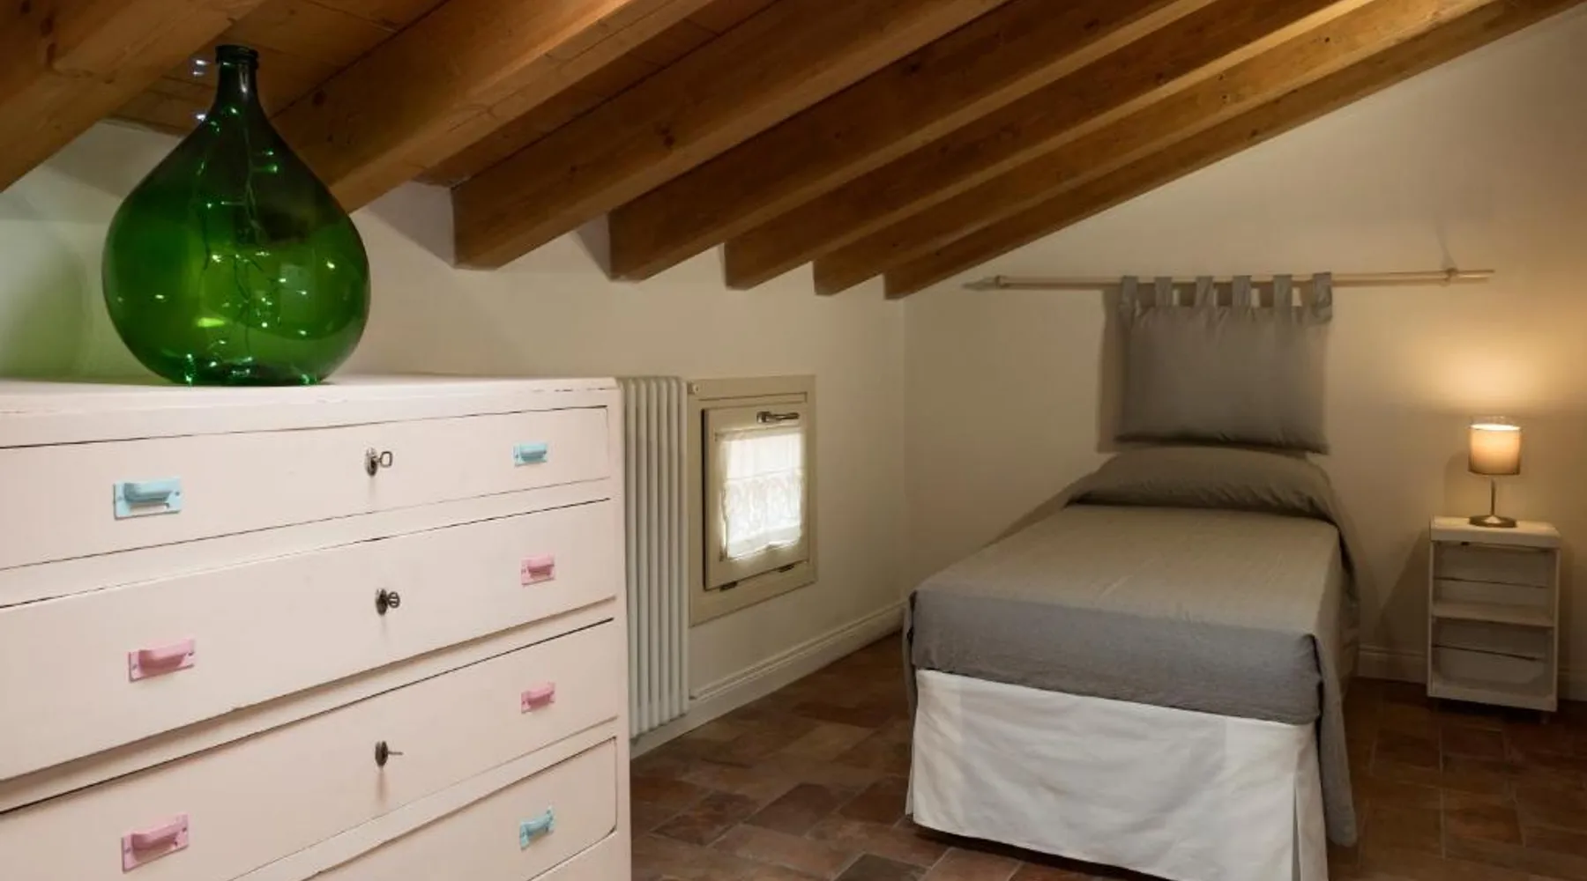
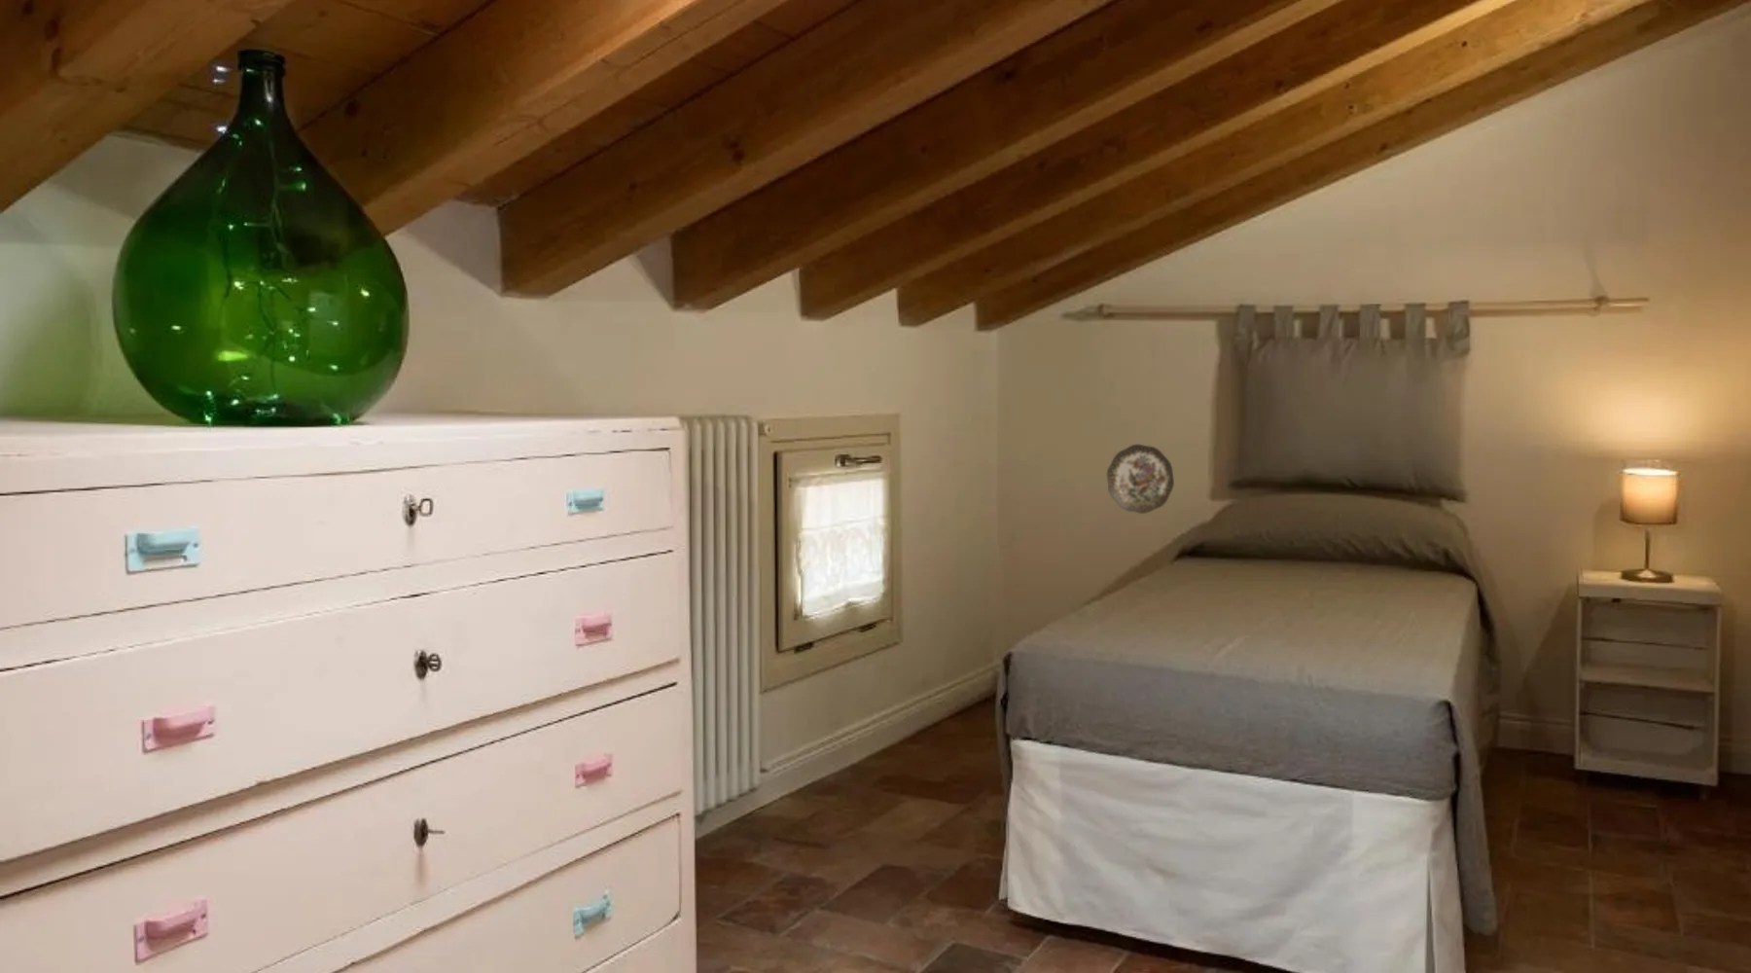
+ decorative plate (1140, 479)
